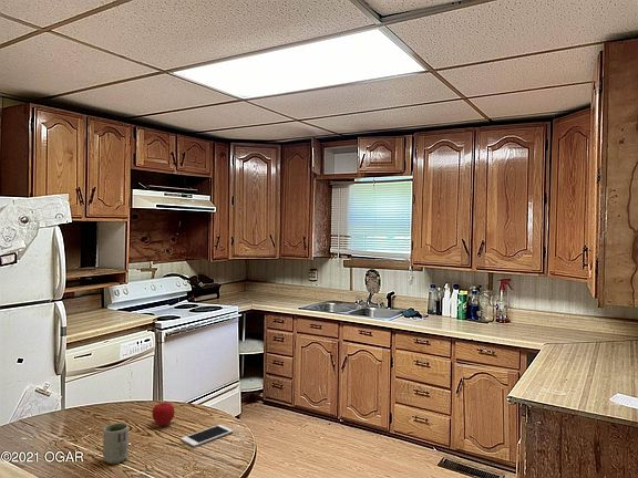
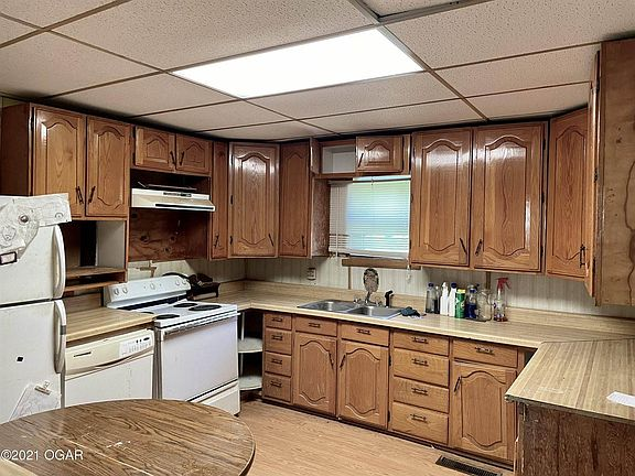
- apple (163, 414)
- cup (115, 443)
- cell phone (207, 435)
